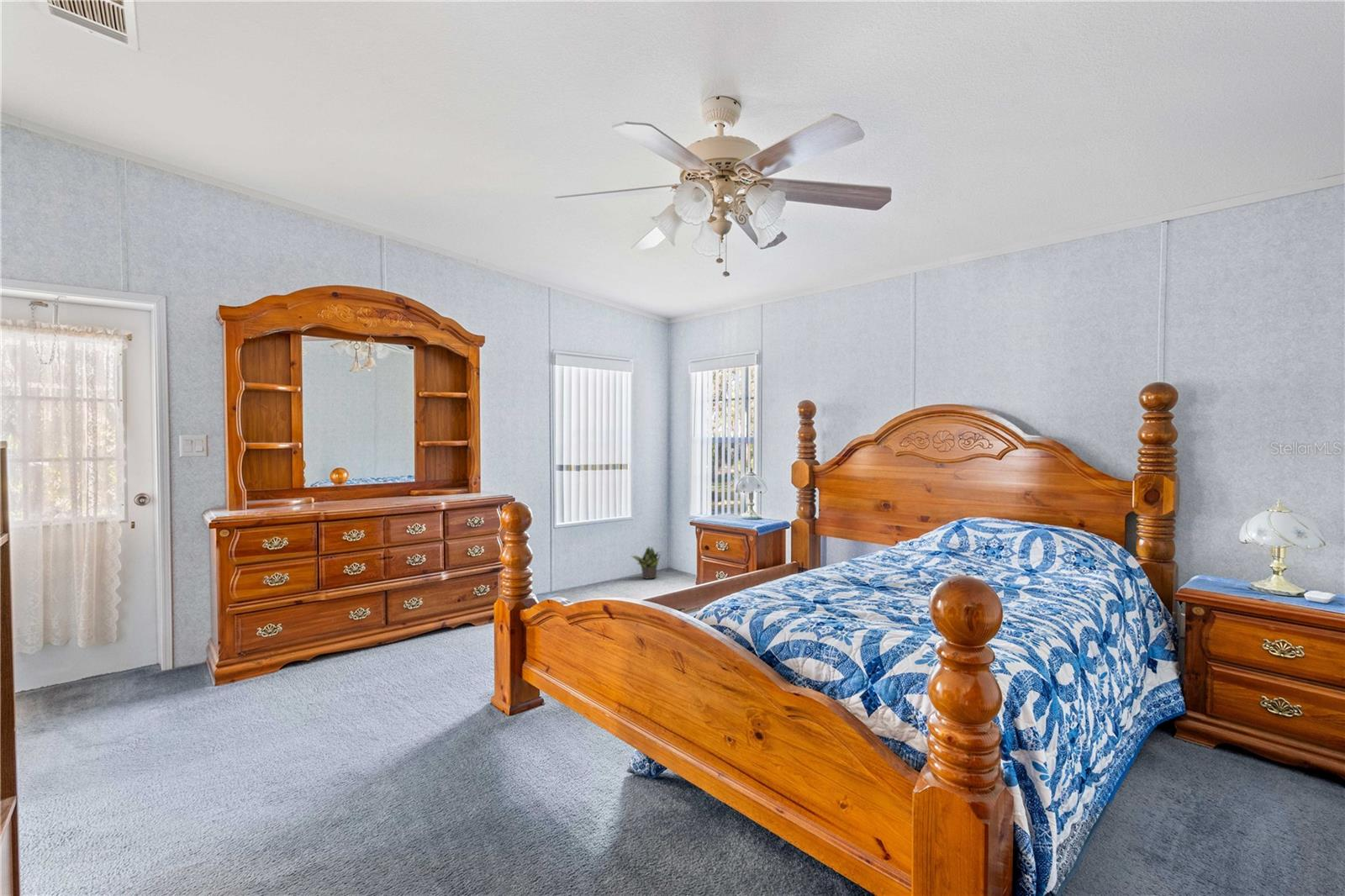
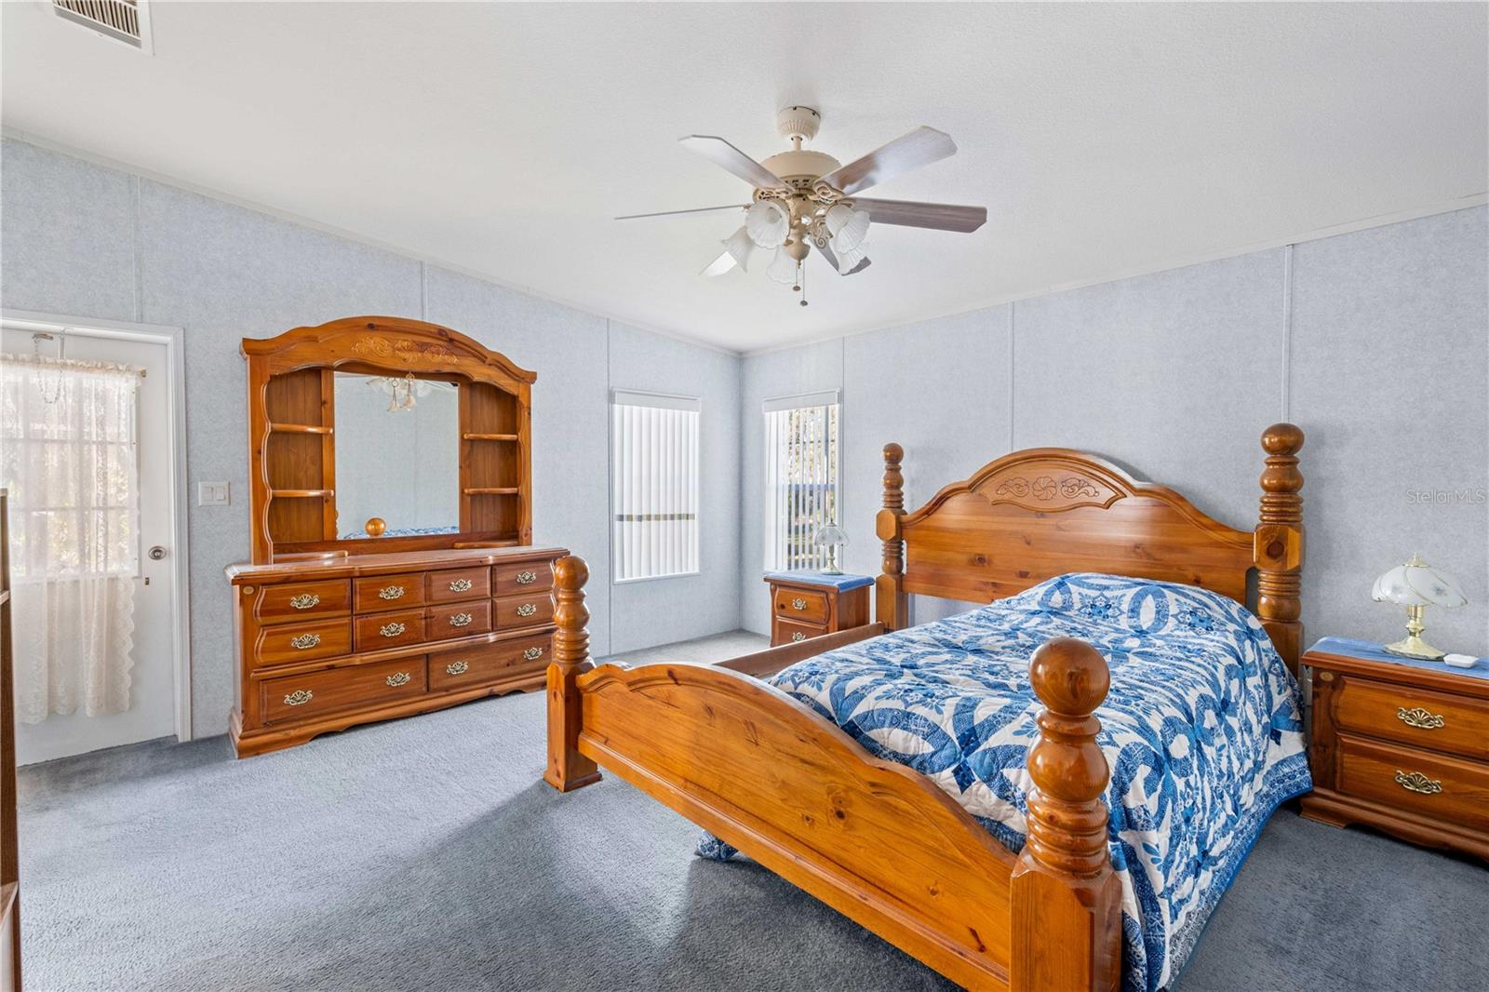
- potted plant (645, 561)
